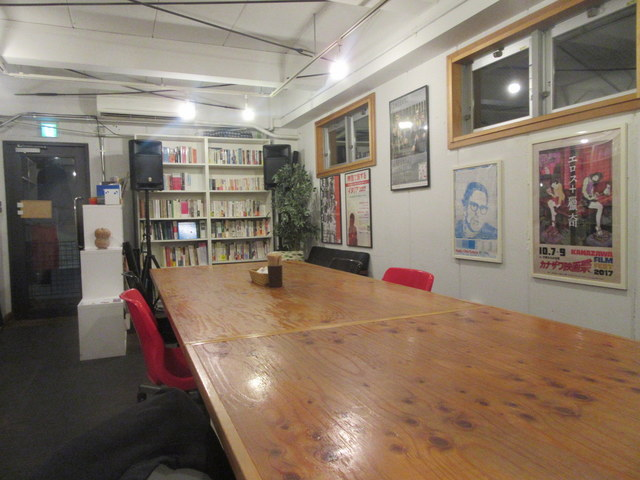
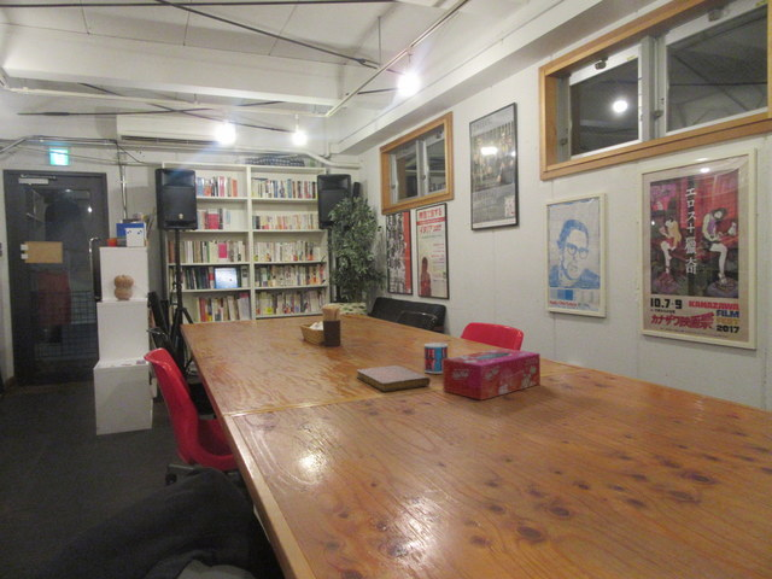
+ mug (433, 357)
+ notebook (391, 376)
+ tissue box (492, 372)
